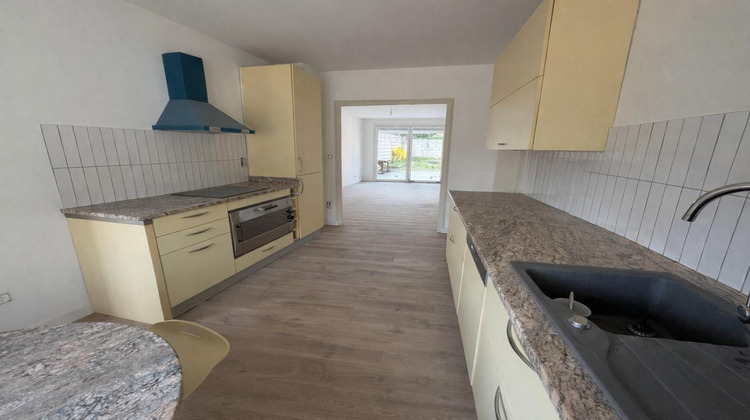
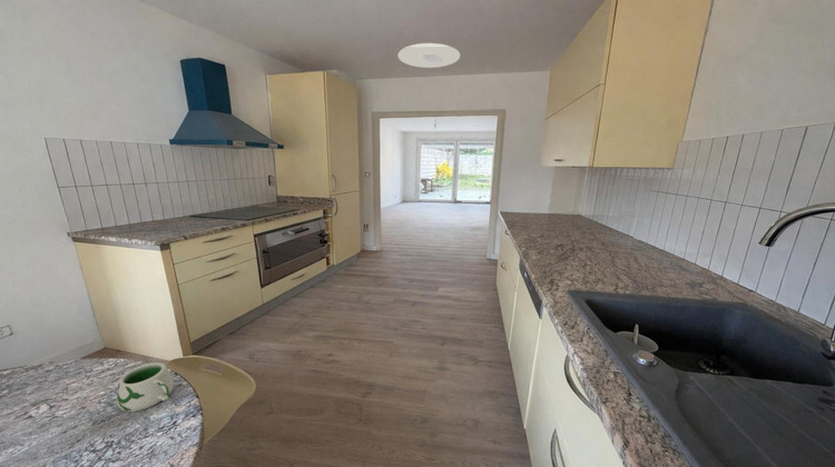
+ mug (149, 387)
+ ceiling light (429, 52)
